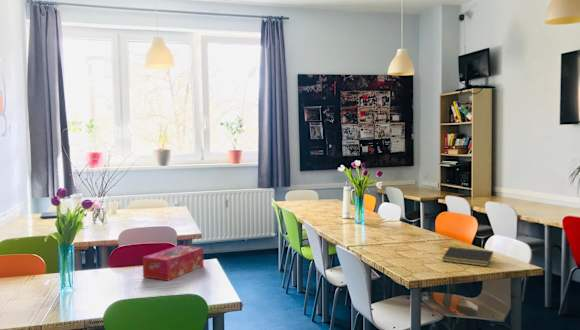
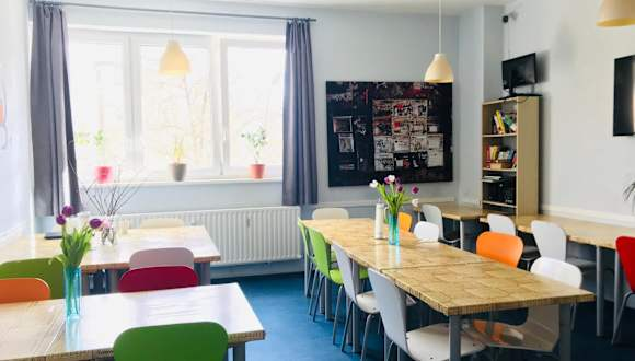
- tissue box (174, 261)
- notepad (467, 256)
